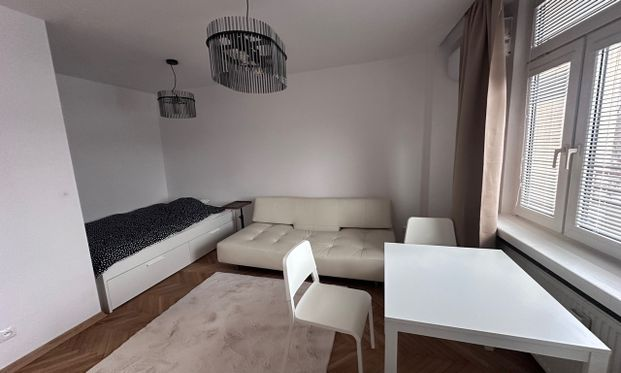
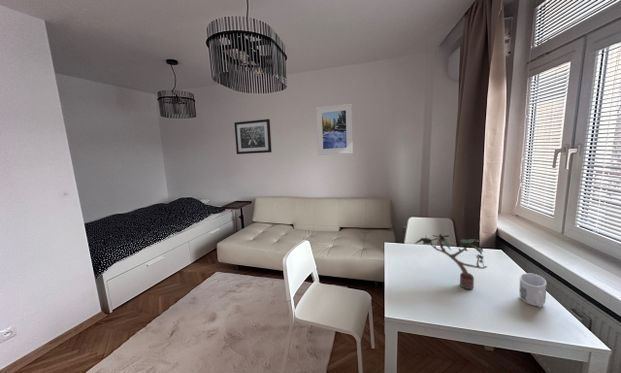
+ wall art (252, 137)
+ potted plant (447, 254)
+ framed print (334, 130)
+ mug (535, 290)
